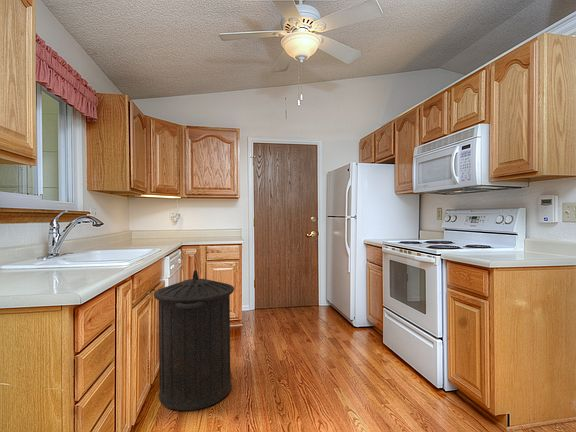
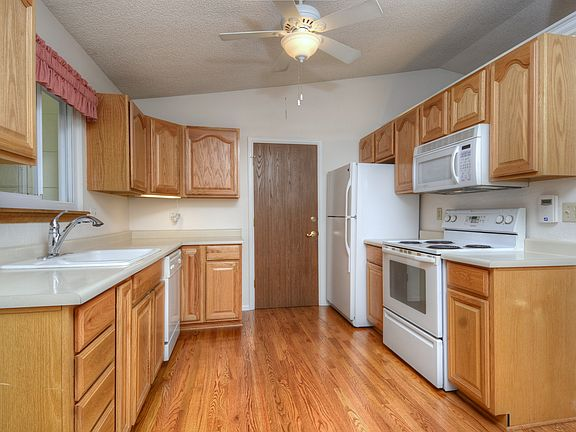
- trash can (195, 329)
